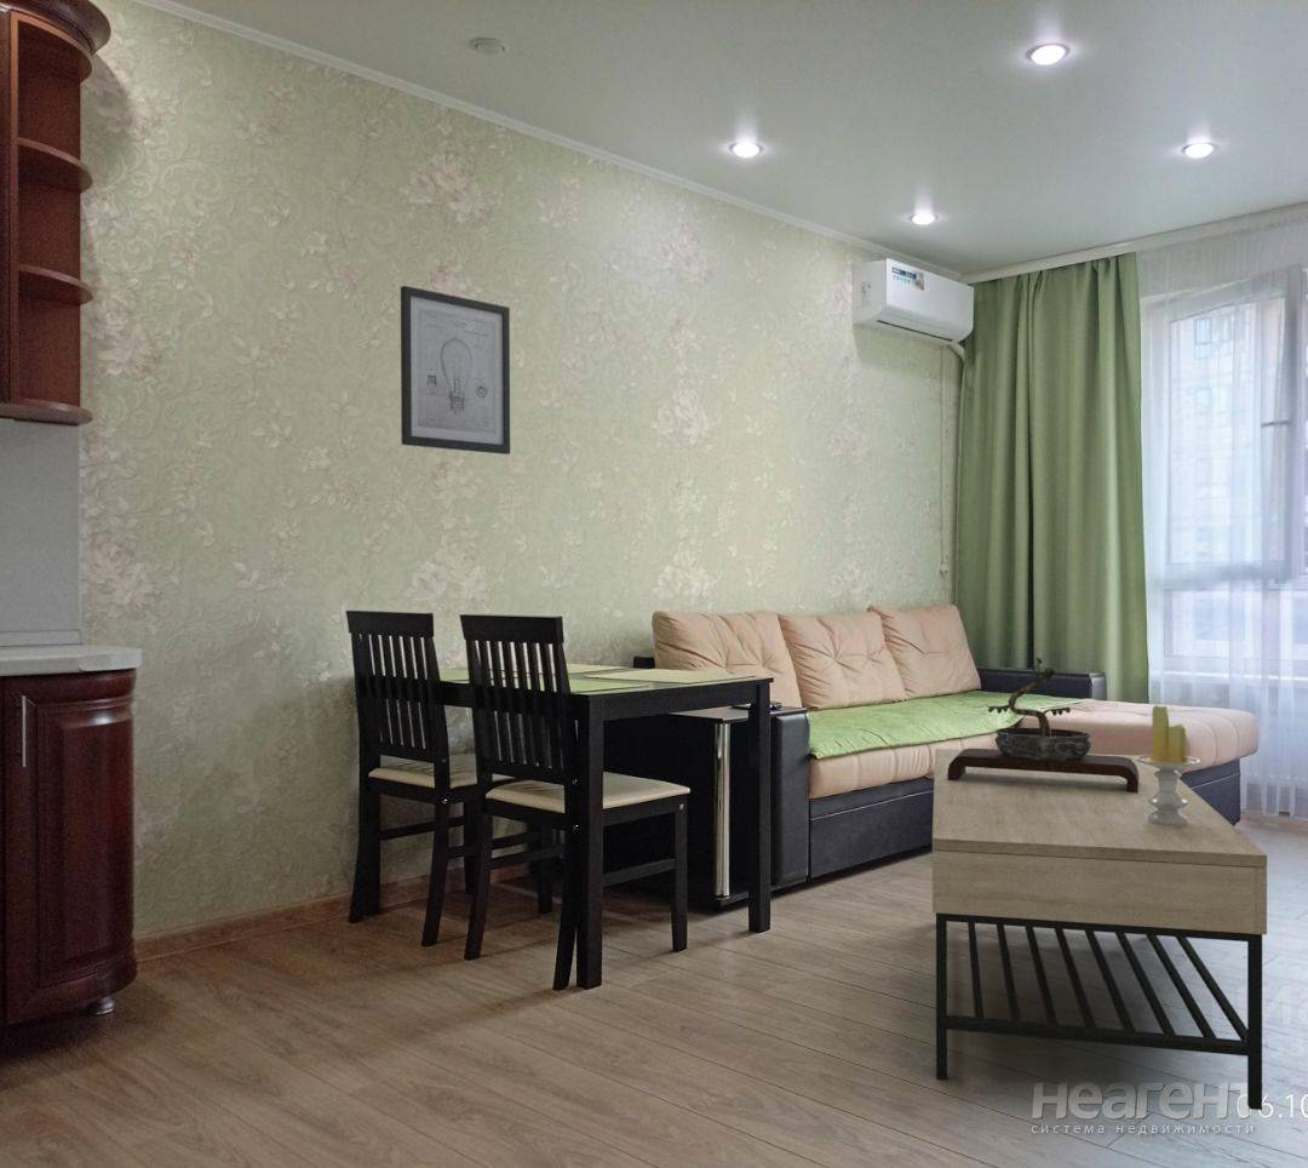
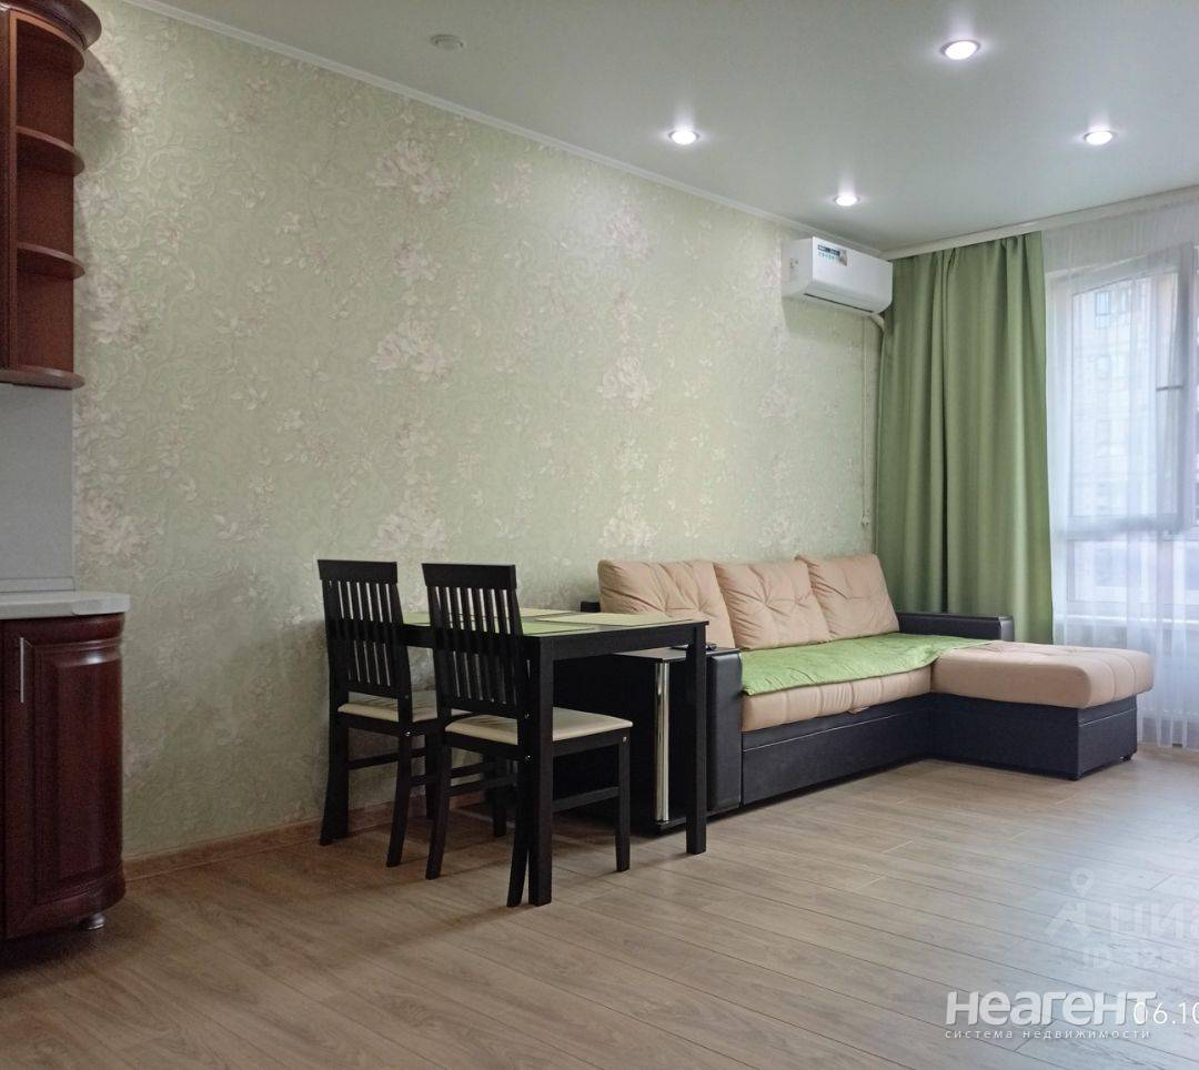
- bonsai tree (1042, 718)
- wall art (457, 373)
- coffee table (1062, 891)
- candle (1168, 762)
